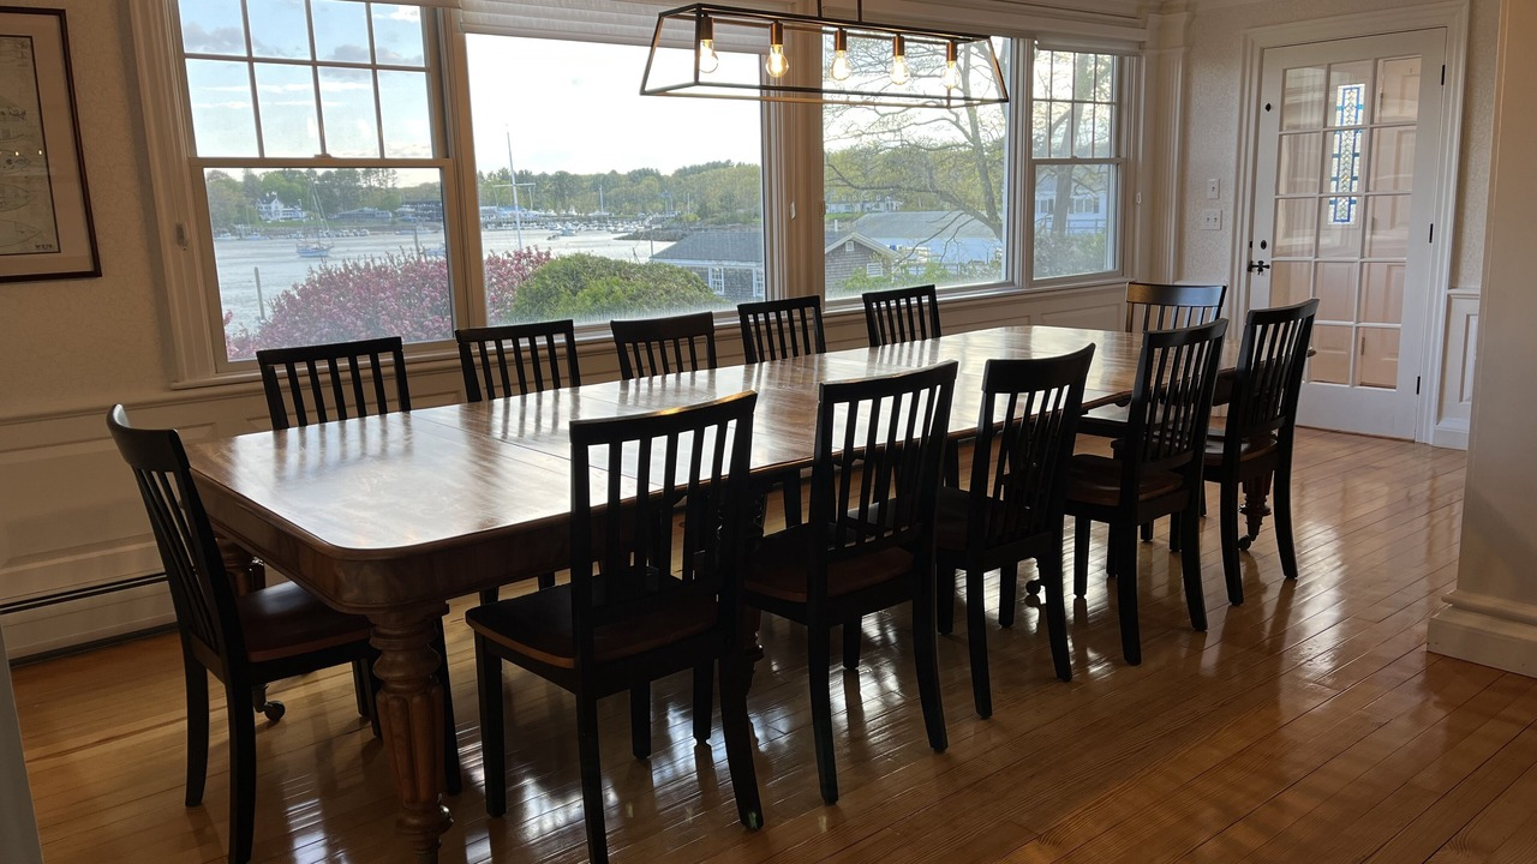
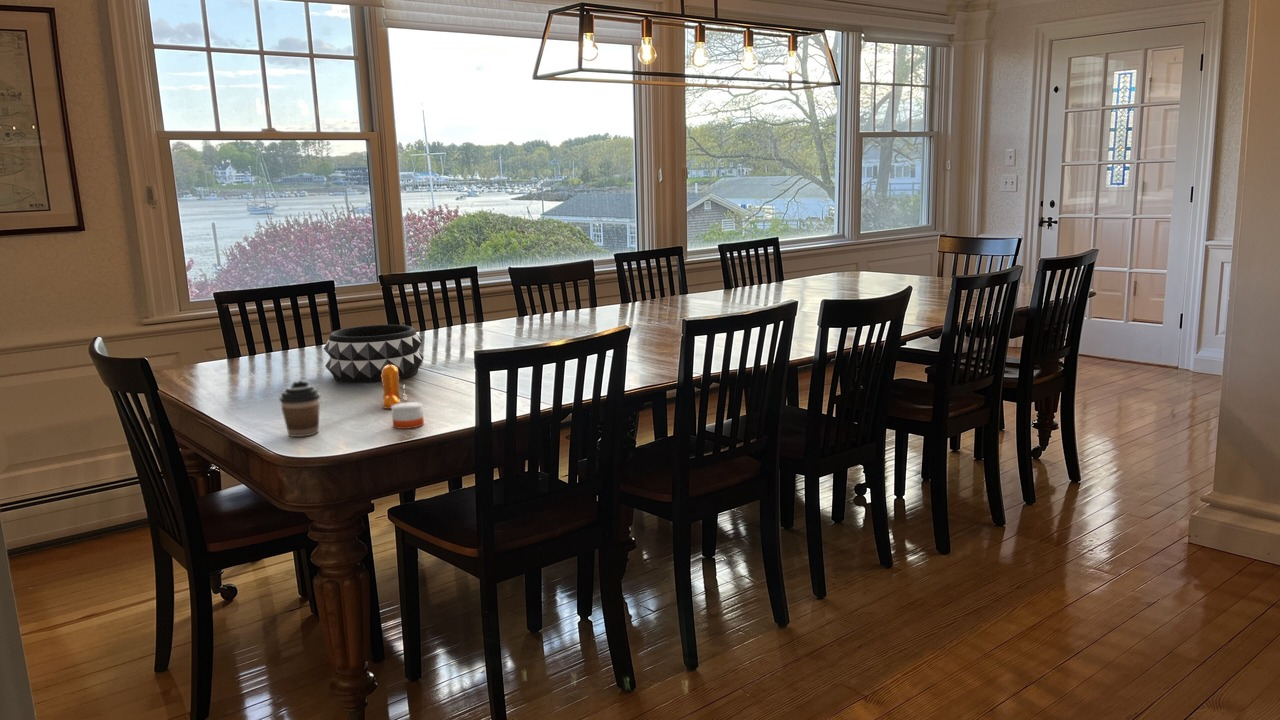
+ candle (406, 404)
+ coffee cup (301, 408)
+ decorative bowl (374, 353)
+ pepper shaker (389, 385)
